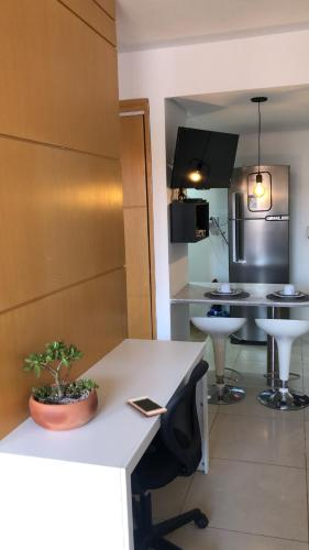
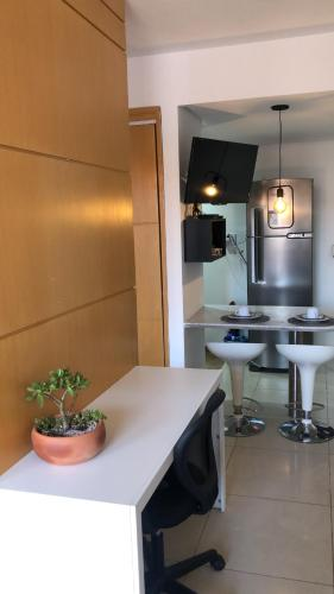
- cell phone (146, 405)
